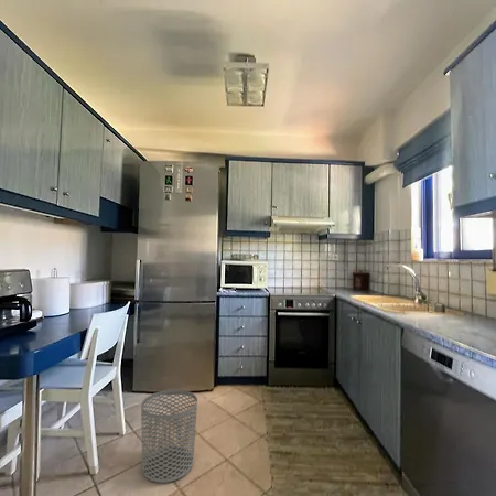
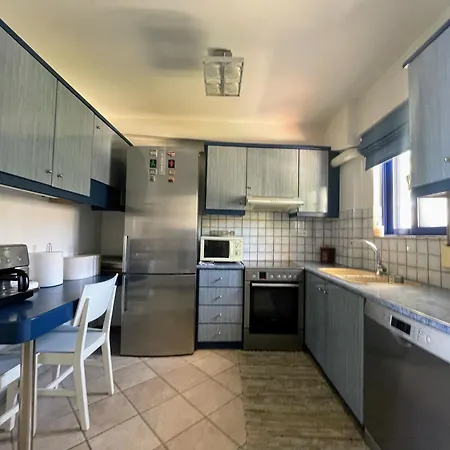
- waste bin (169, 433)
